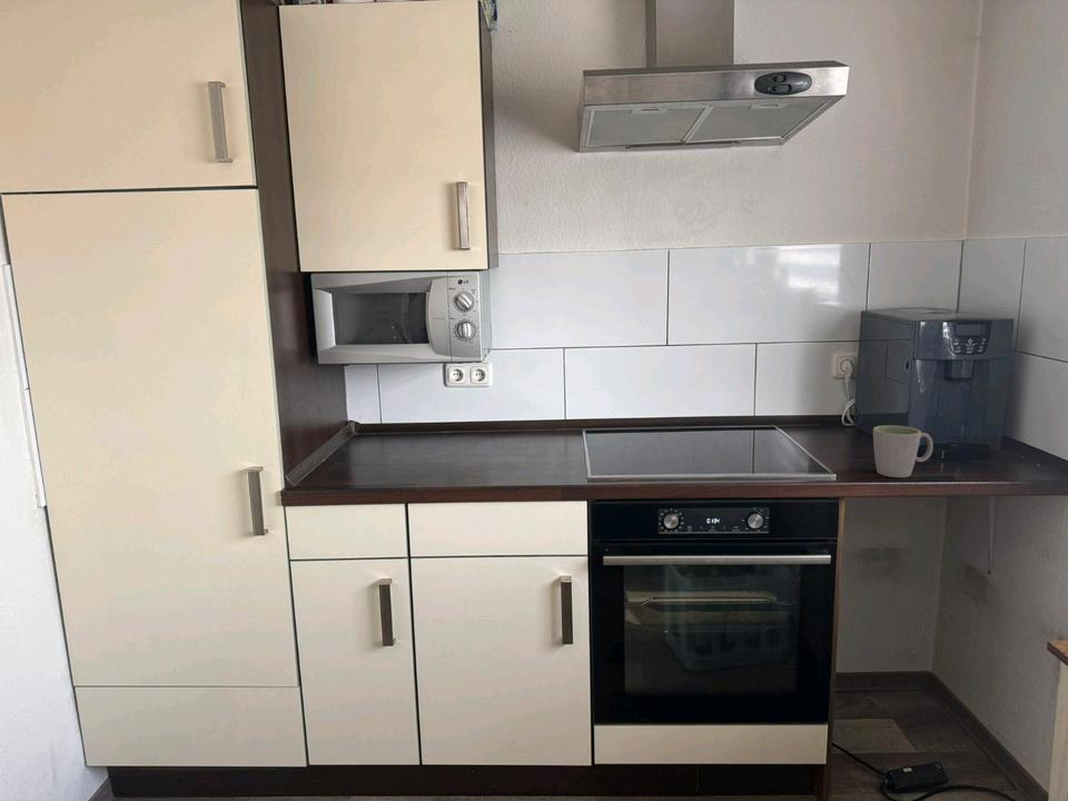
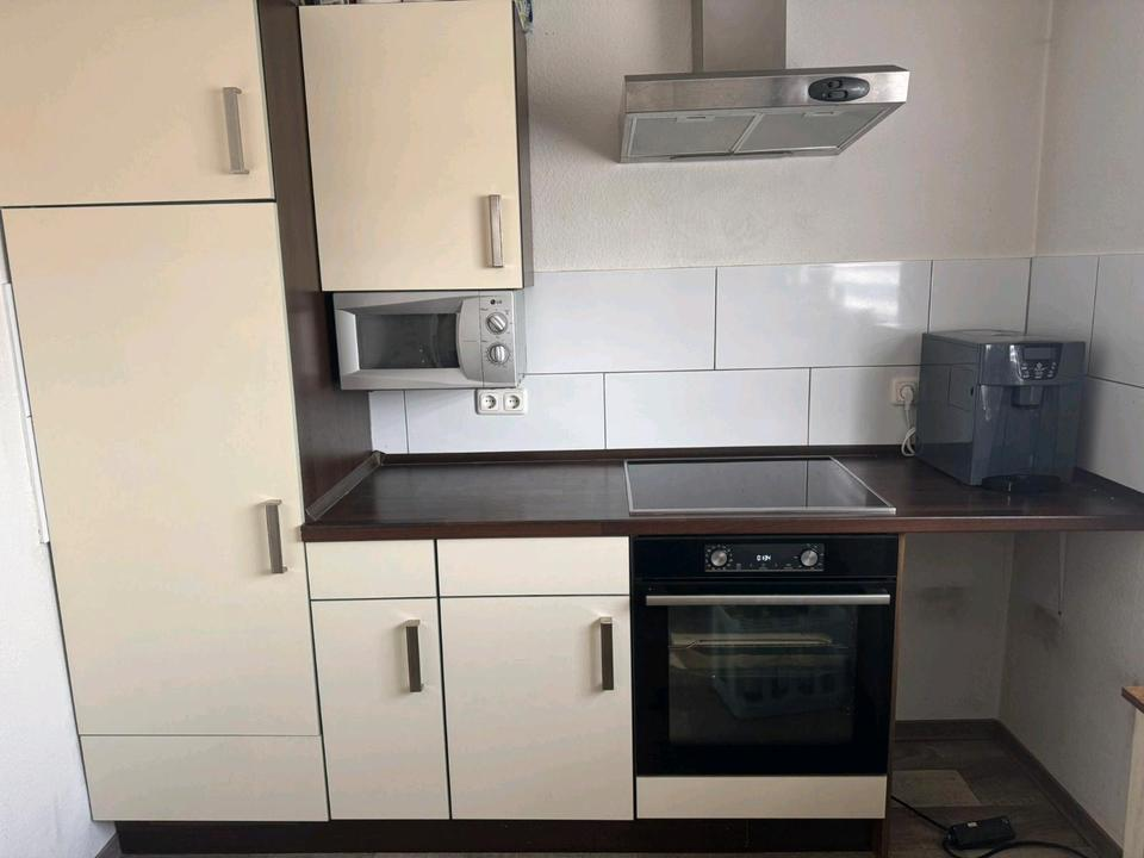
- mug (902, 451)
